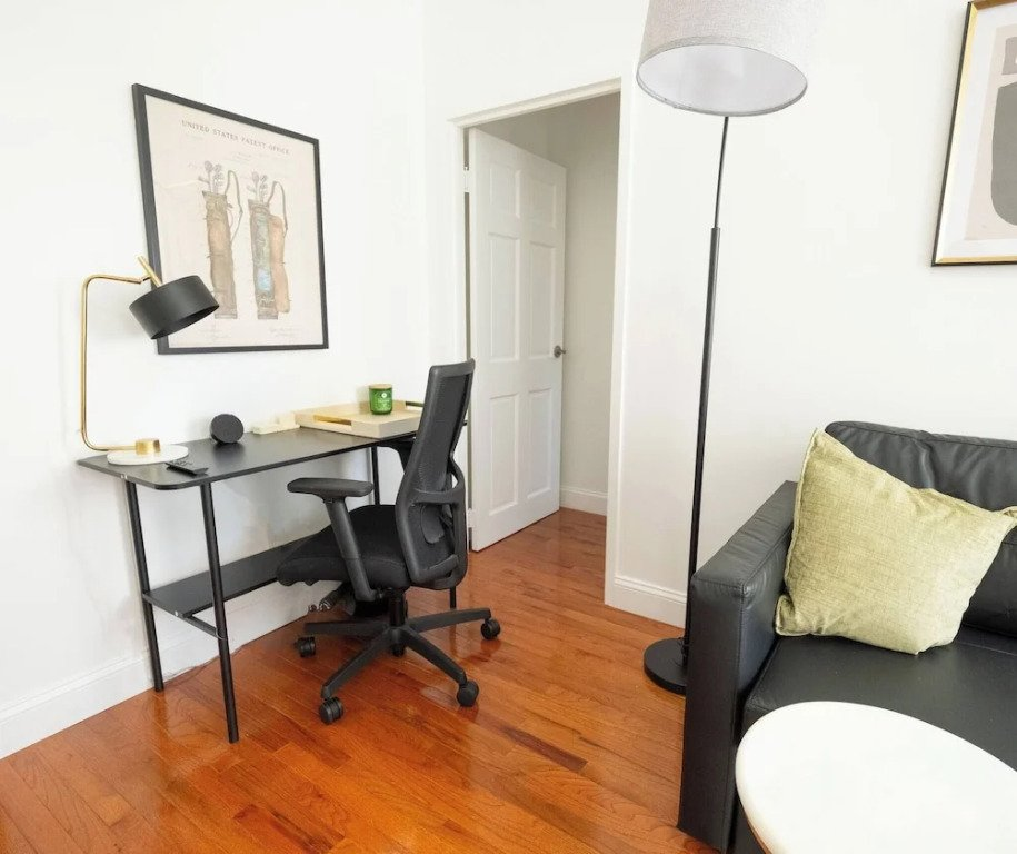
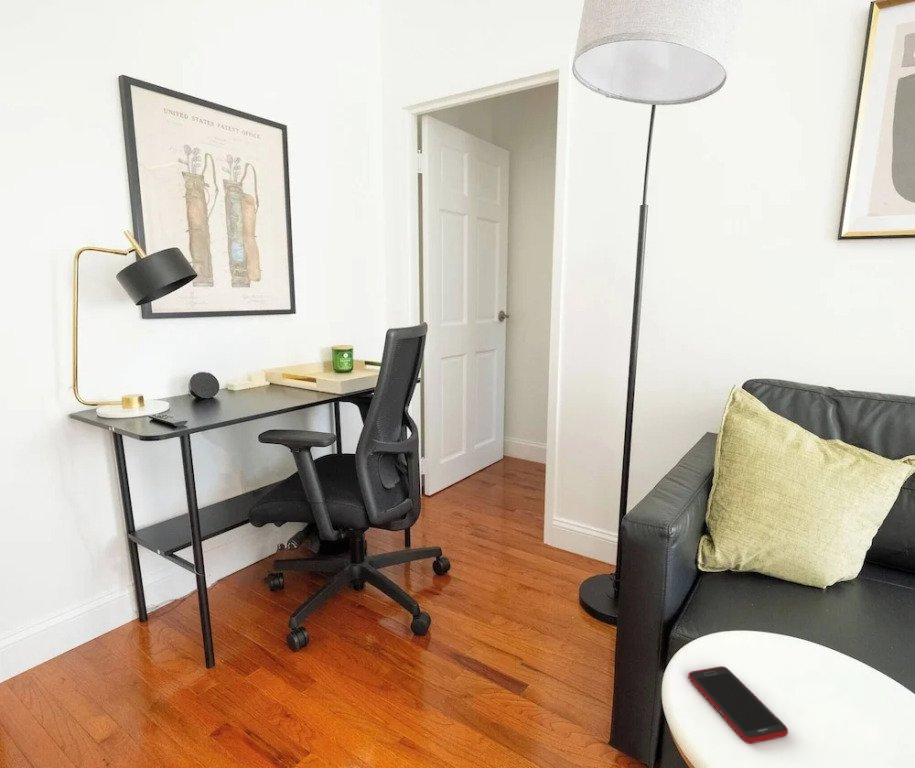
+ cell phone (734, 701)
